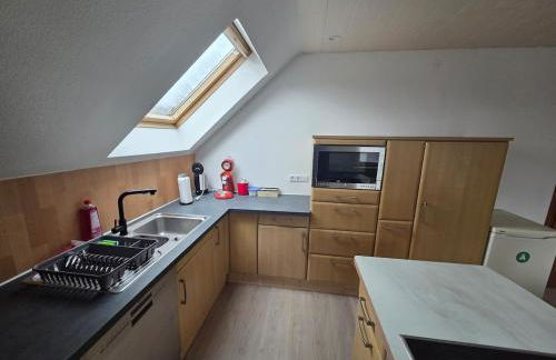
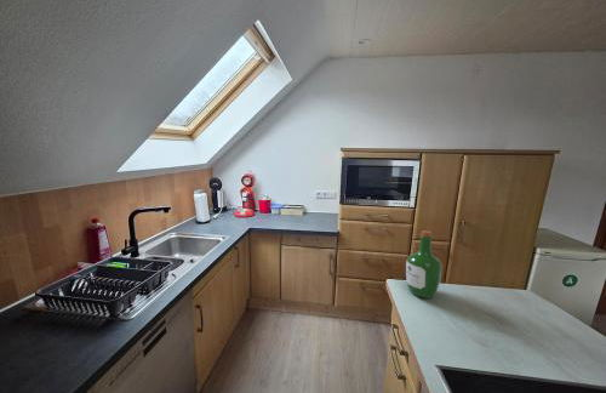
+ wine bottle (423, 262)
